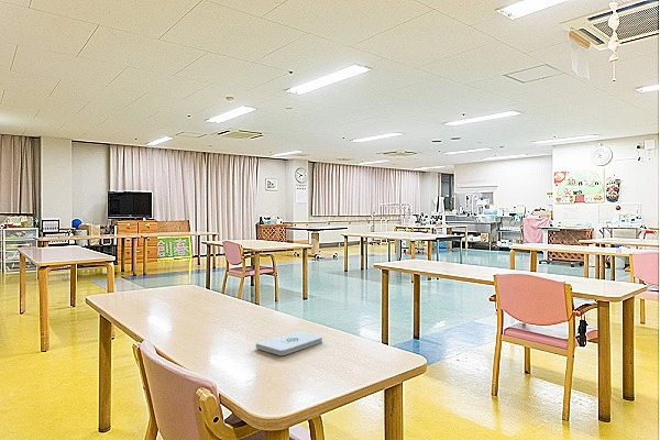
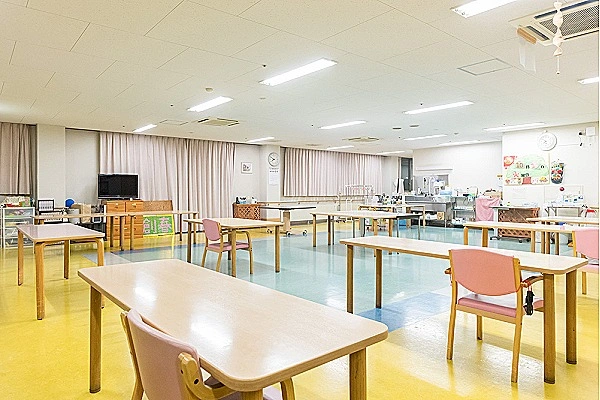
- notepad (290, 342)
